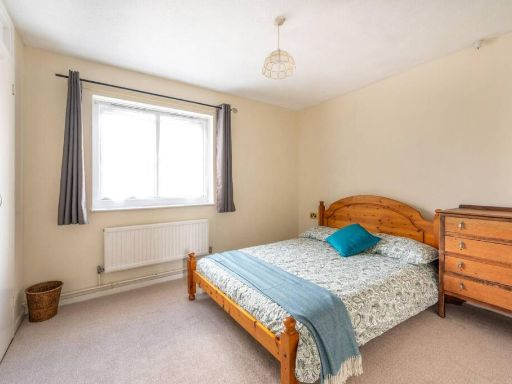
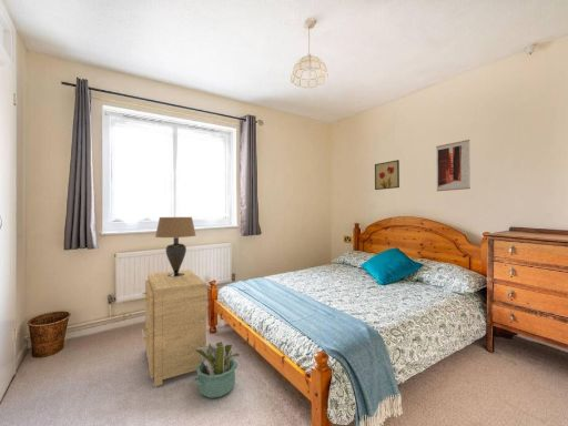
+ wall art (452, 166)
+ side table (171, 318)
+ table lamp (175, 245)
+ wall art (386, 175)
+ decorative plant (219, 366)
